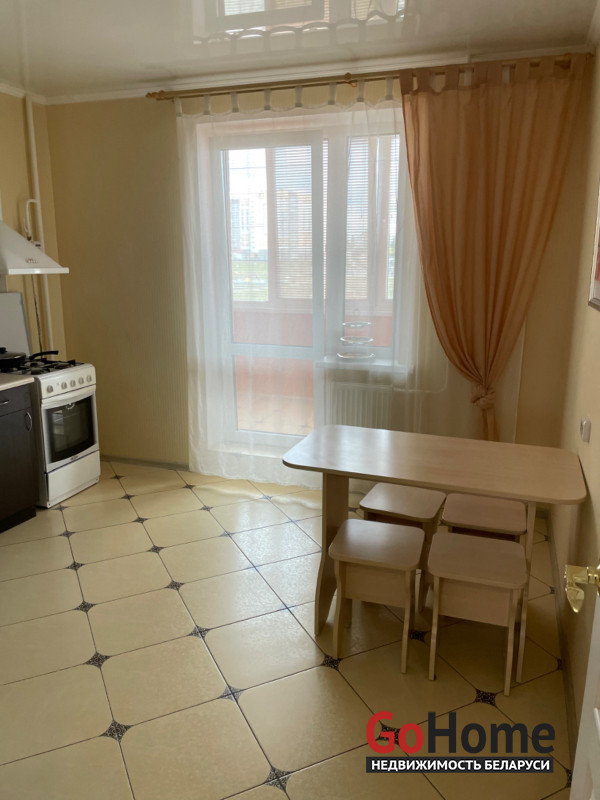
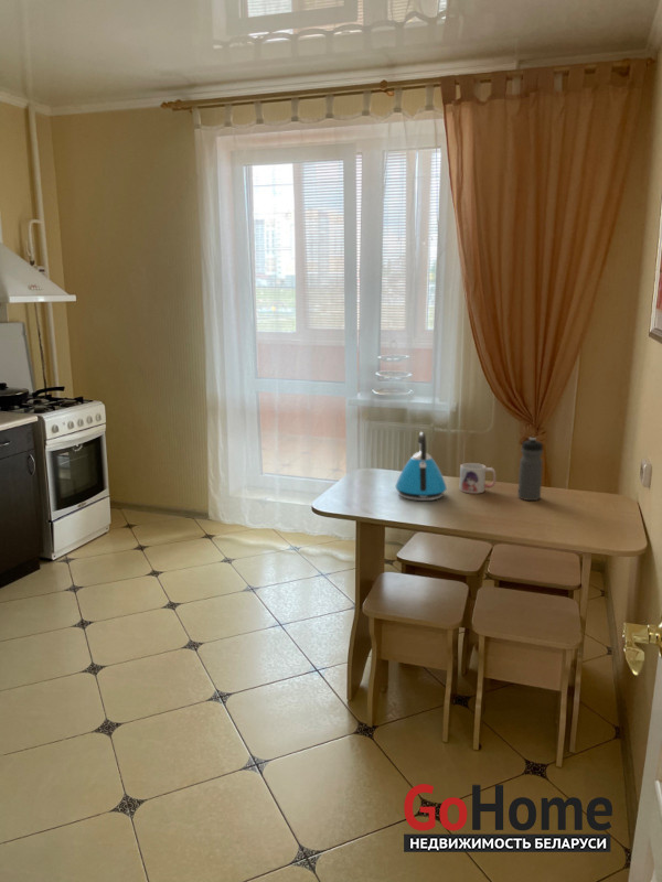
+ kettle (421, 463)
+ water bottle (531, 467)
+ mug (478, 477)
